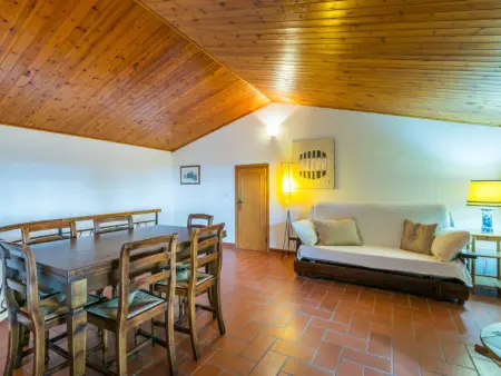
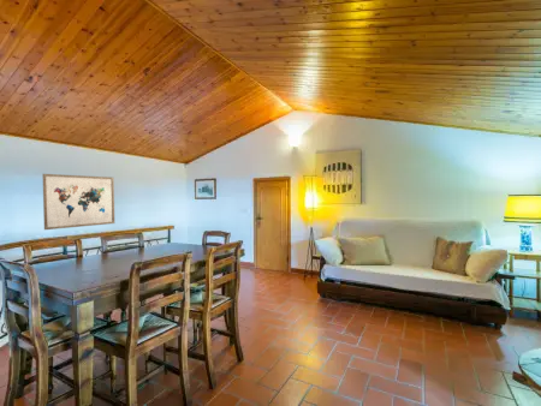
+ wall art (82, 201)
